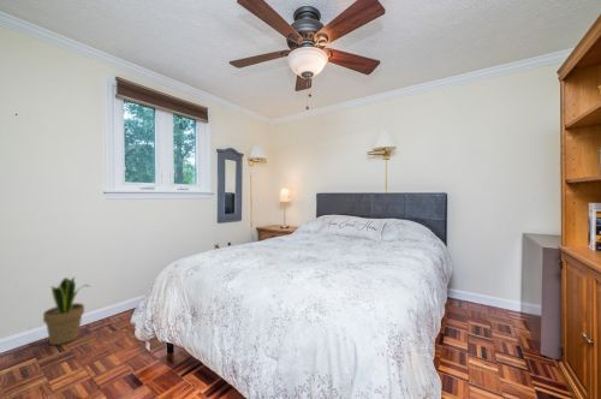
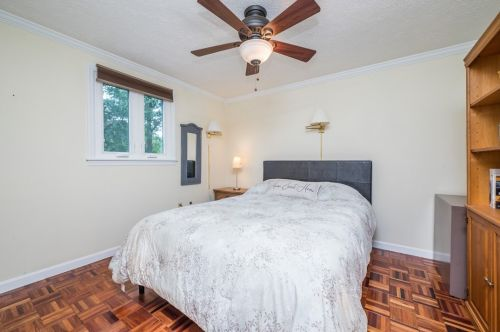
- potted plant (67, 308)
